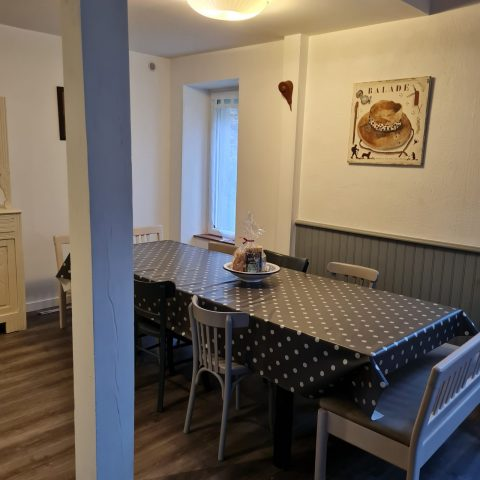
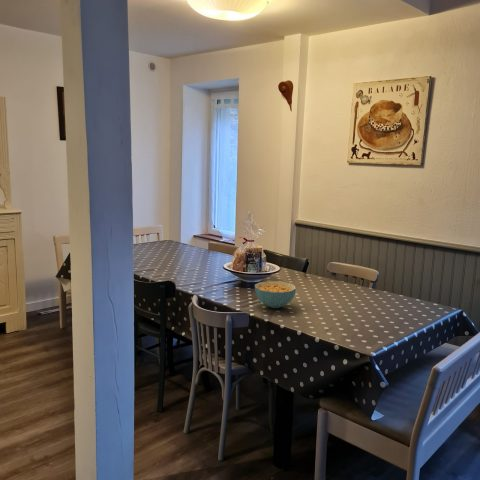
+ cereal bowl (274, 296)
